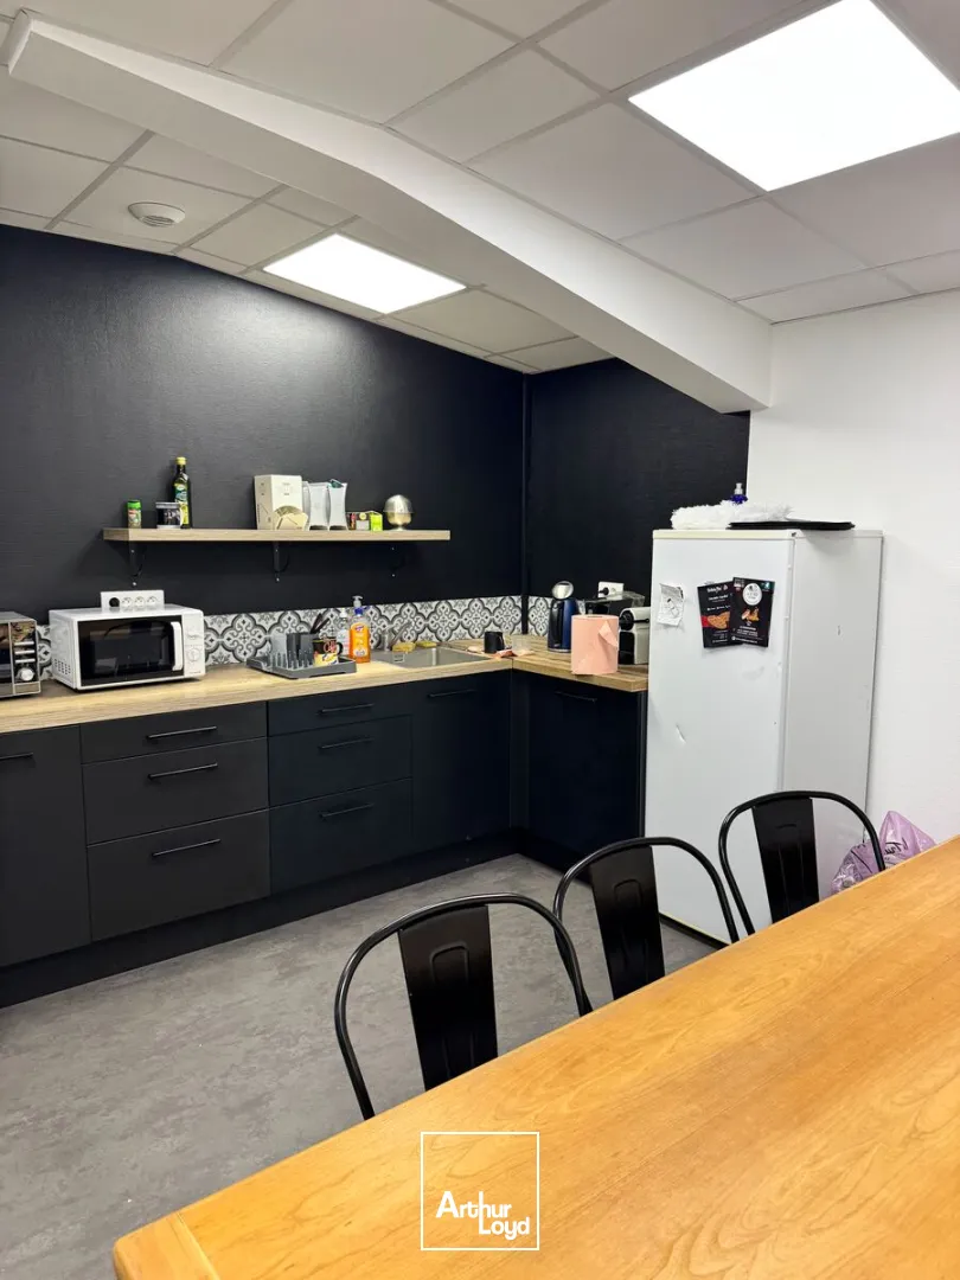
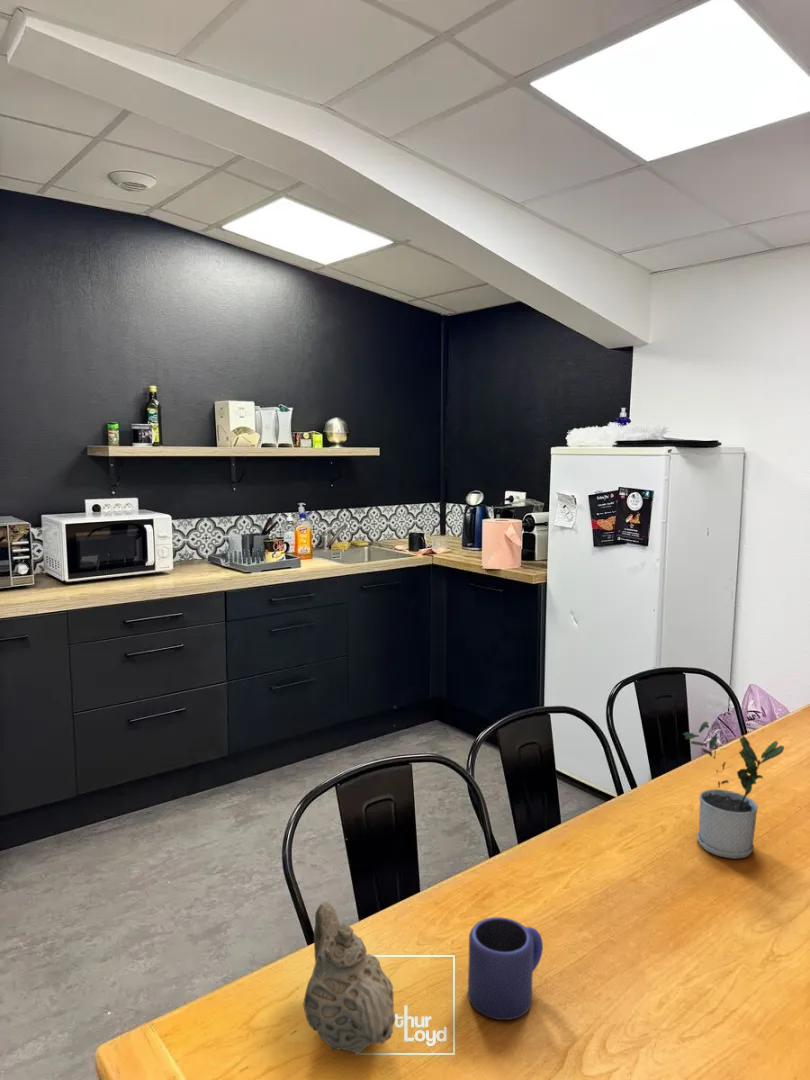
+ teapot (346, 977)
+ mug (509, 962)
+ potted plant (729, 791)
